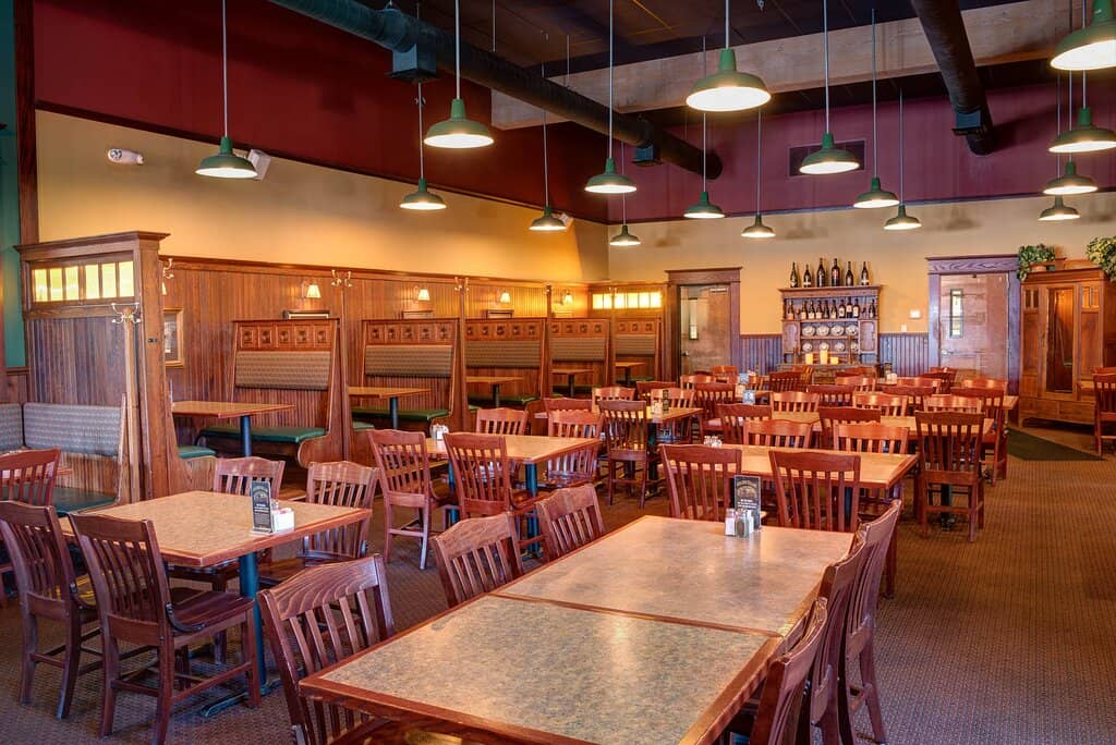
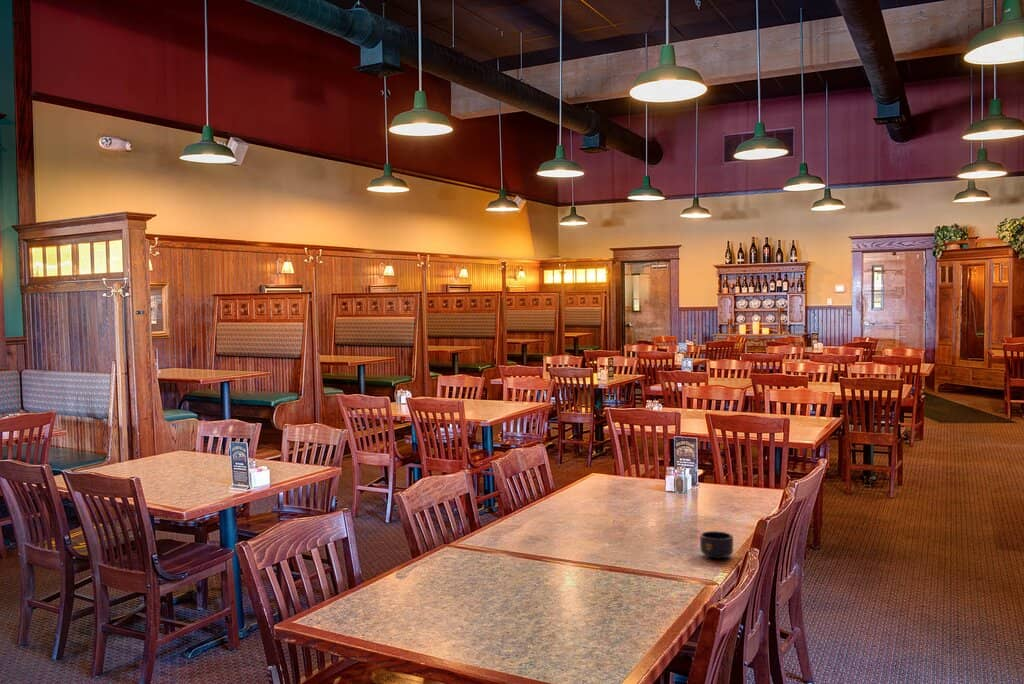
+ mug (718, 545)
